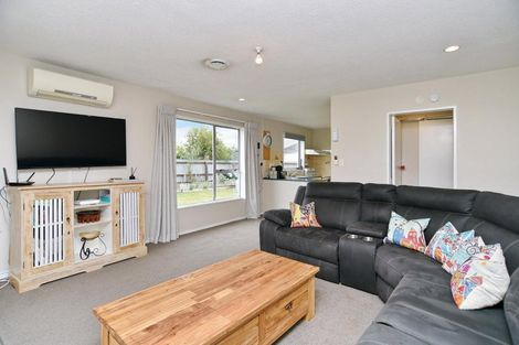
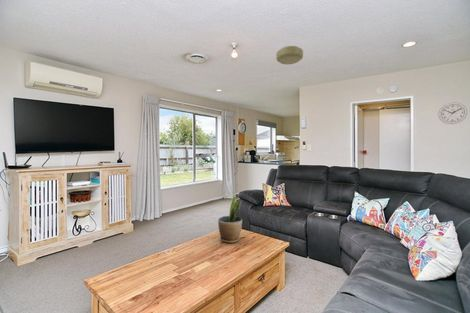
+ potted plant (230, 218)
+ ceiling light (289, 55)
+ wall clock (452, 113)
